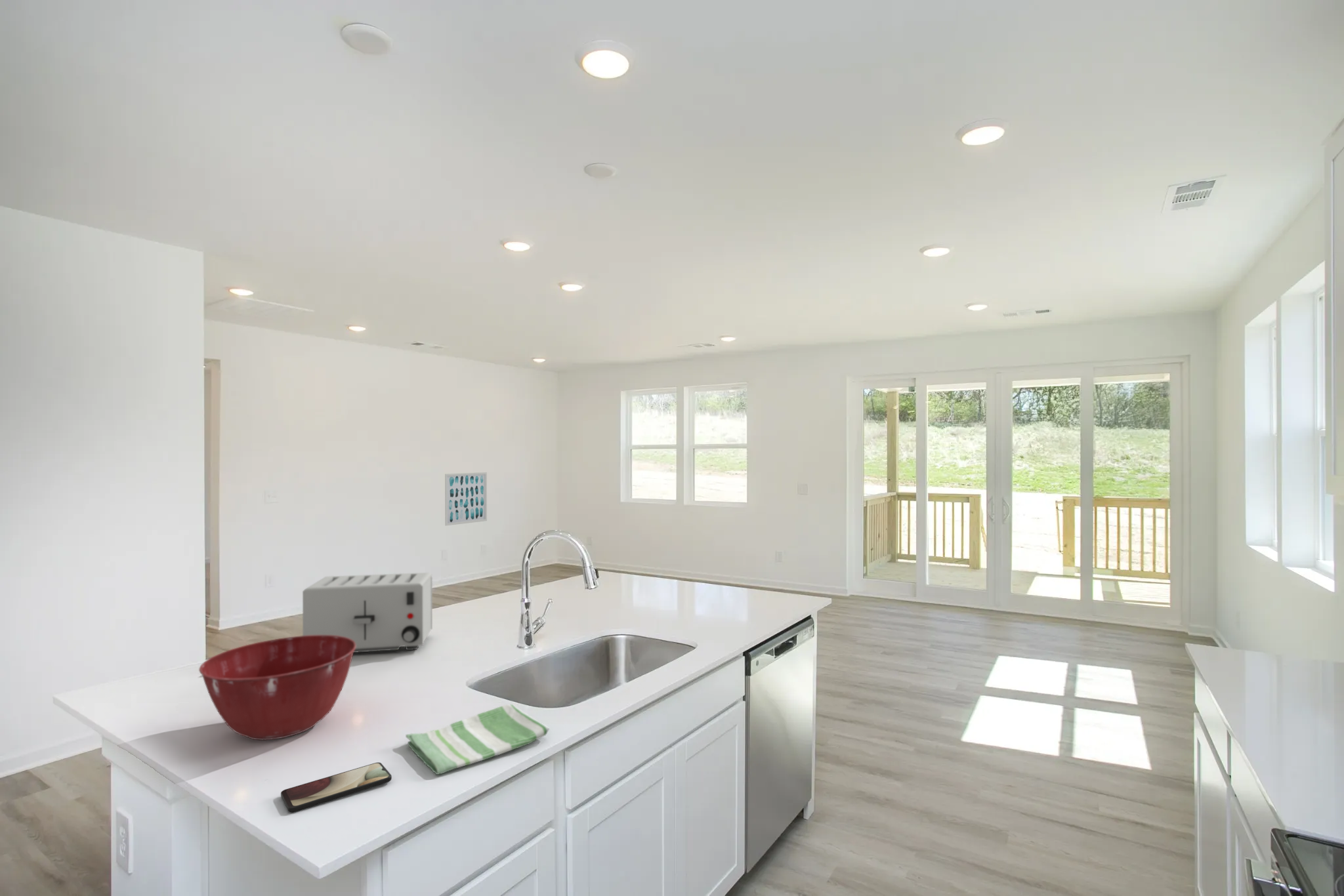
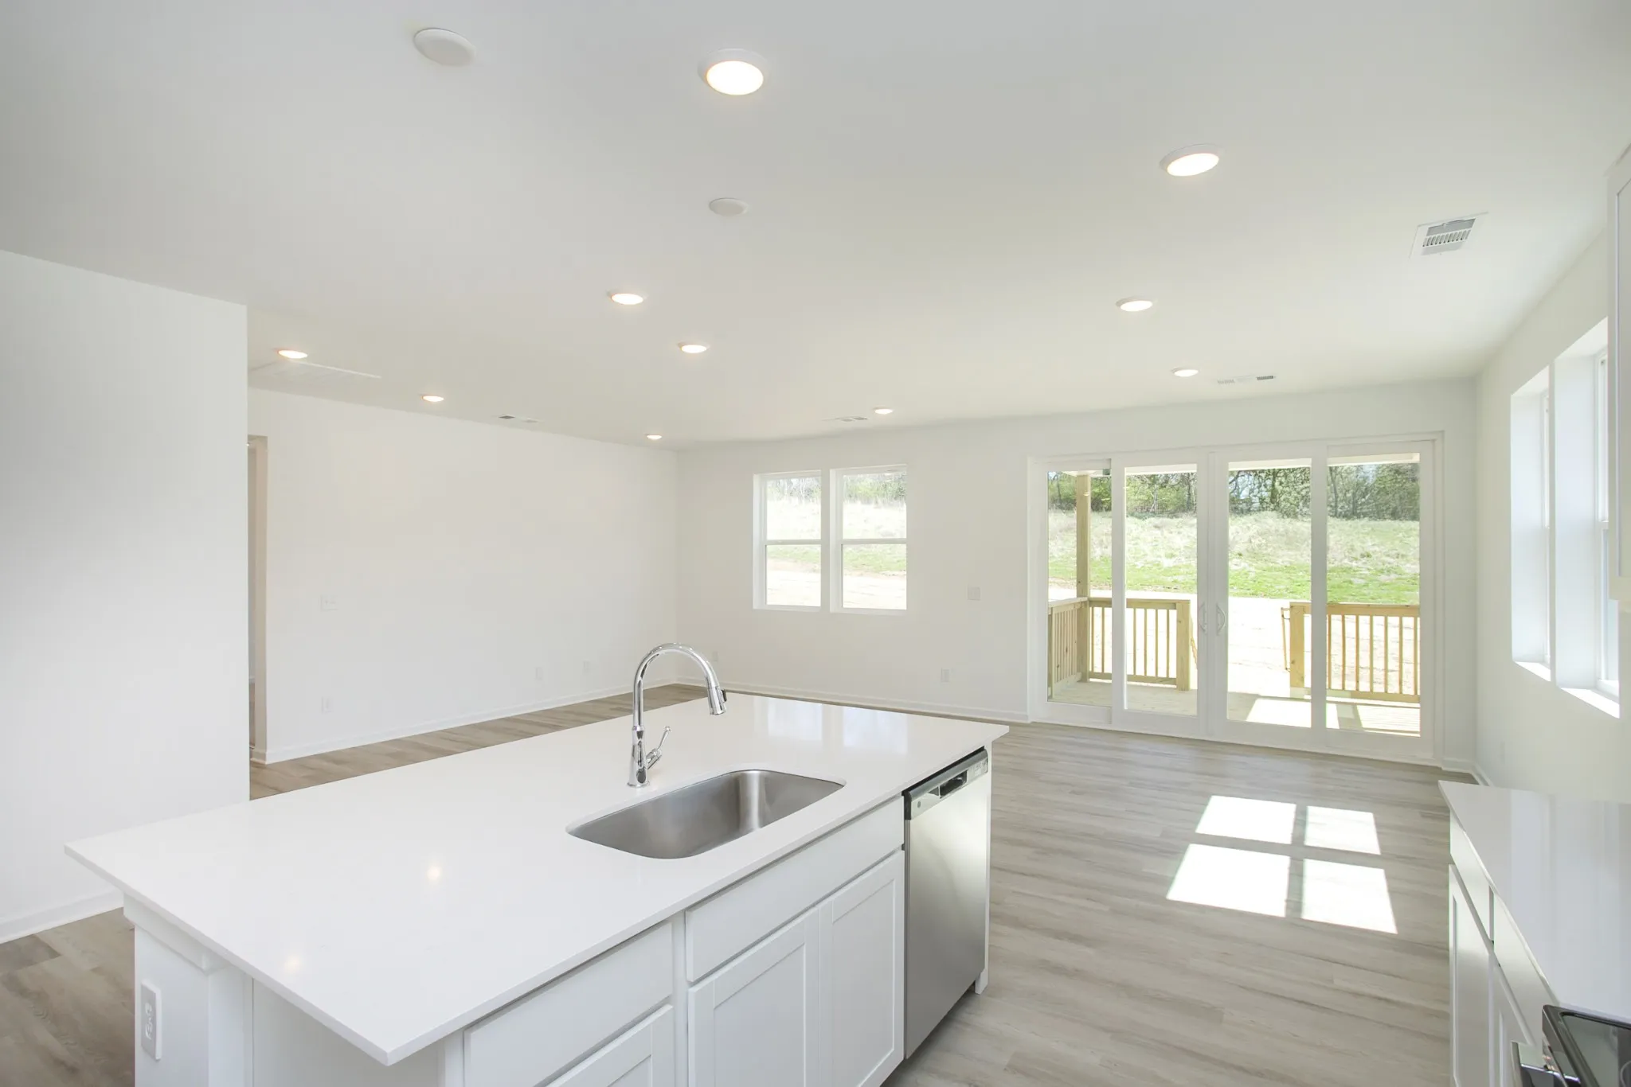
- toaster (370, 613)
- wall art (467, 498)
- dish towel (478, 735)
- smartphone (337, 786)
- mixing bowl (282, 689)
